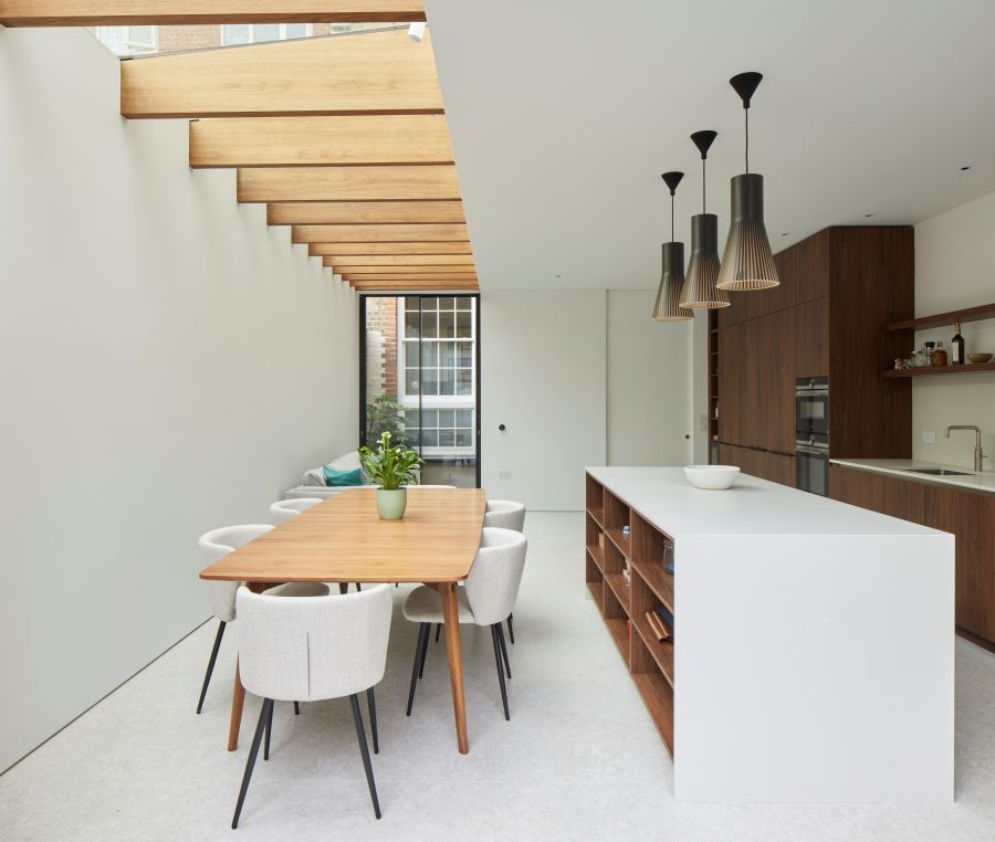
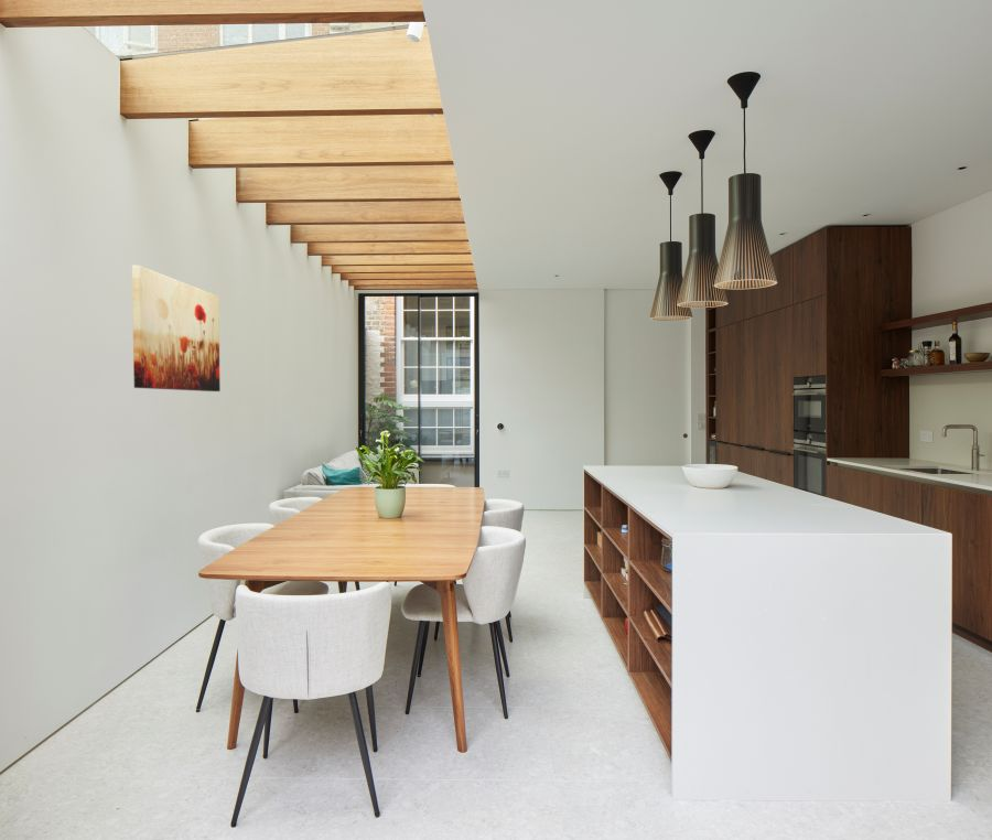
+ wall art (181, 336)
